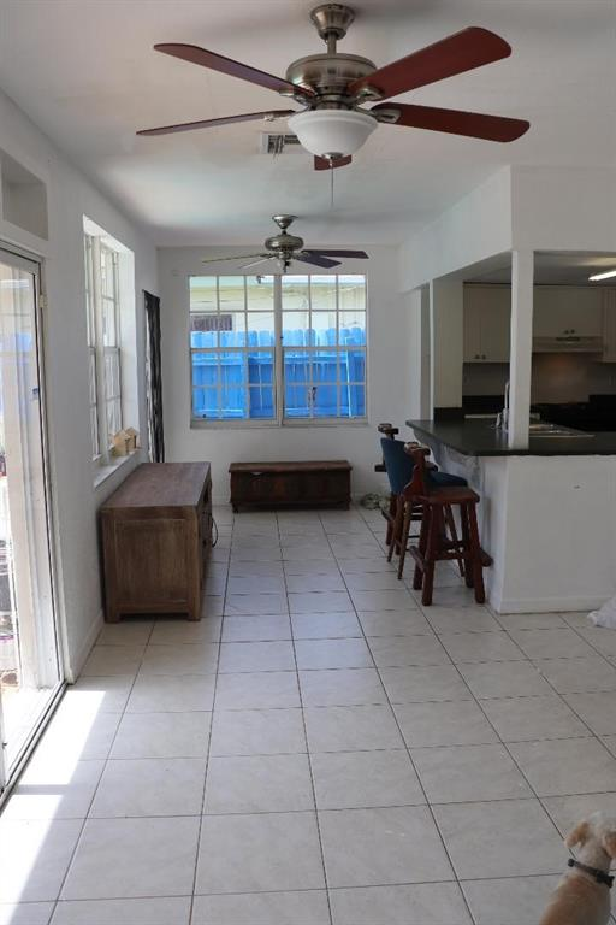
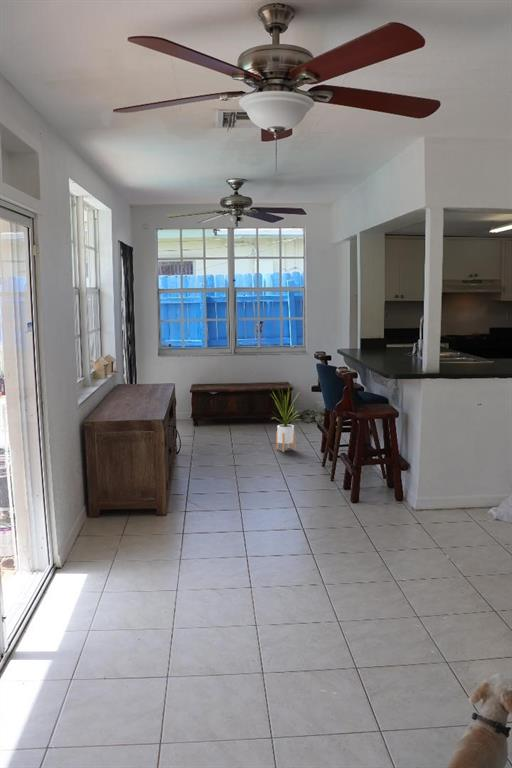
+ house plant (286, 418)
